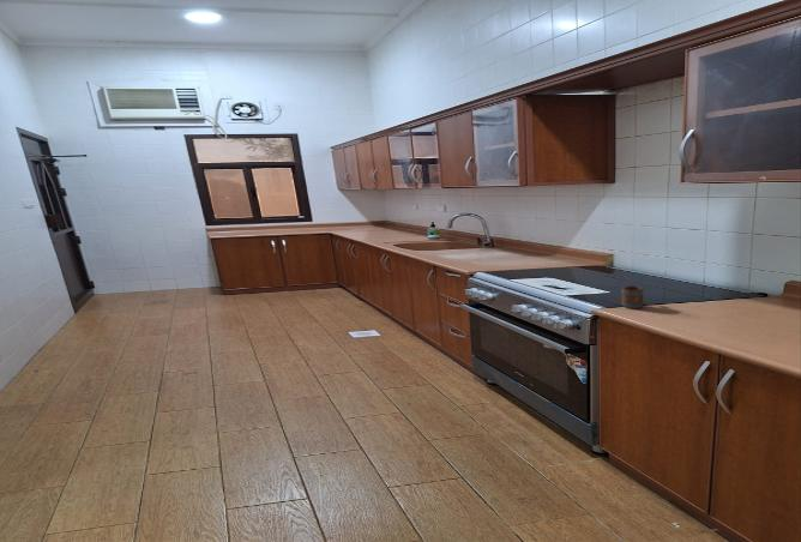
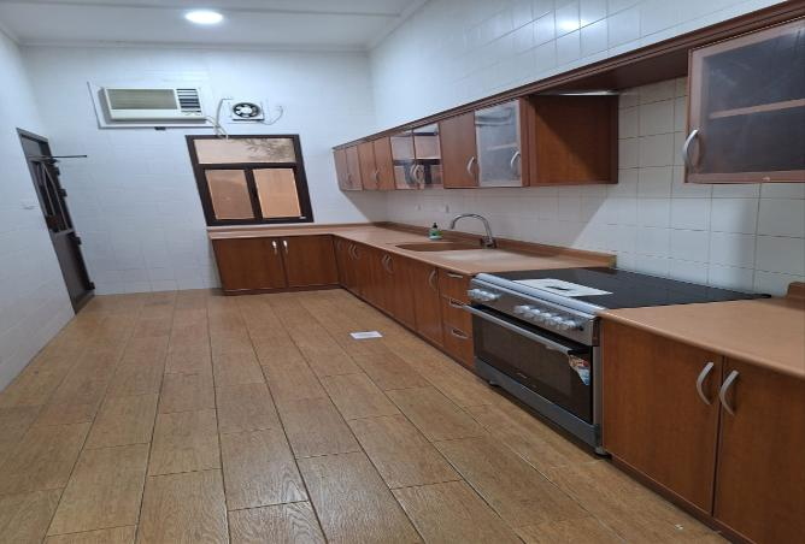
- mug (632, 295)
